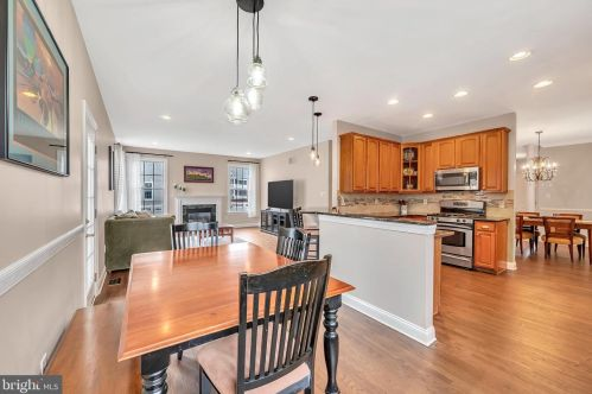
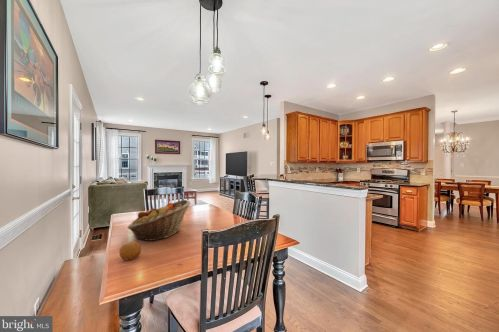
+ fruit basket (161, 217)
+ fruit (130, 250)
